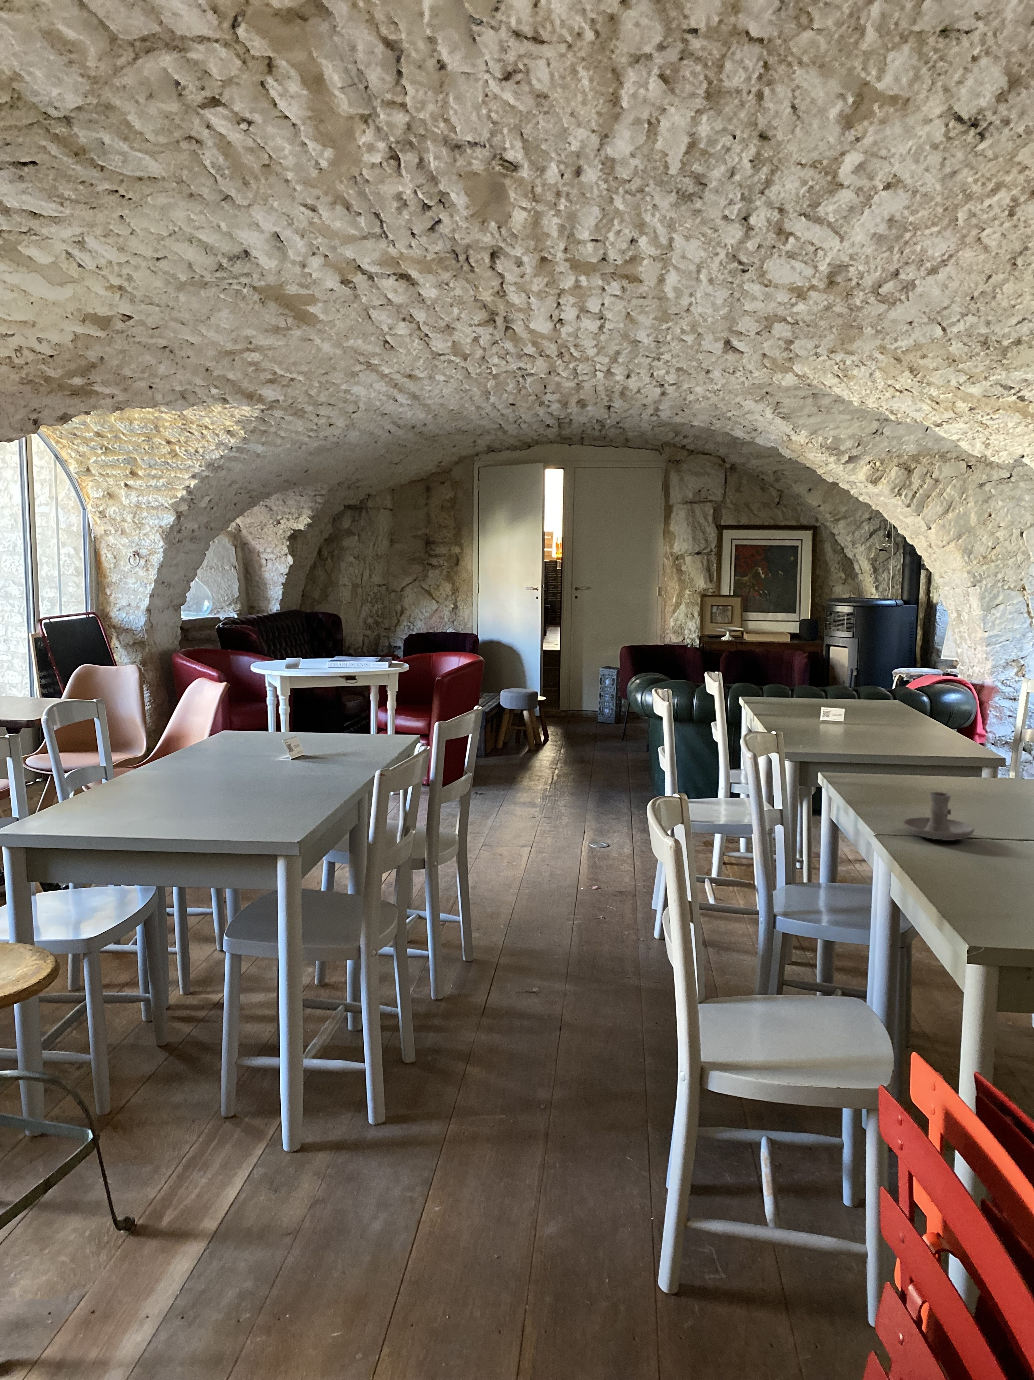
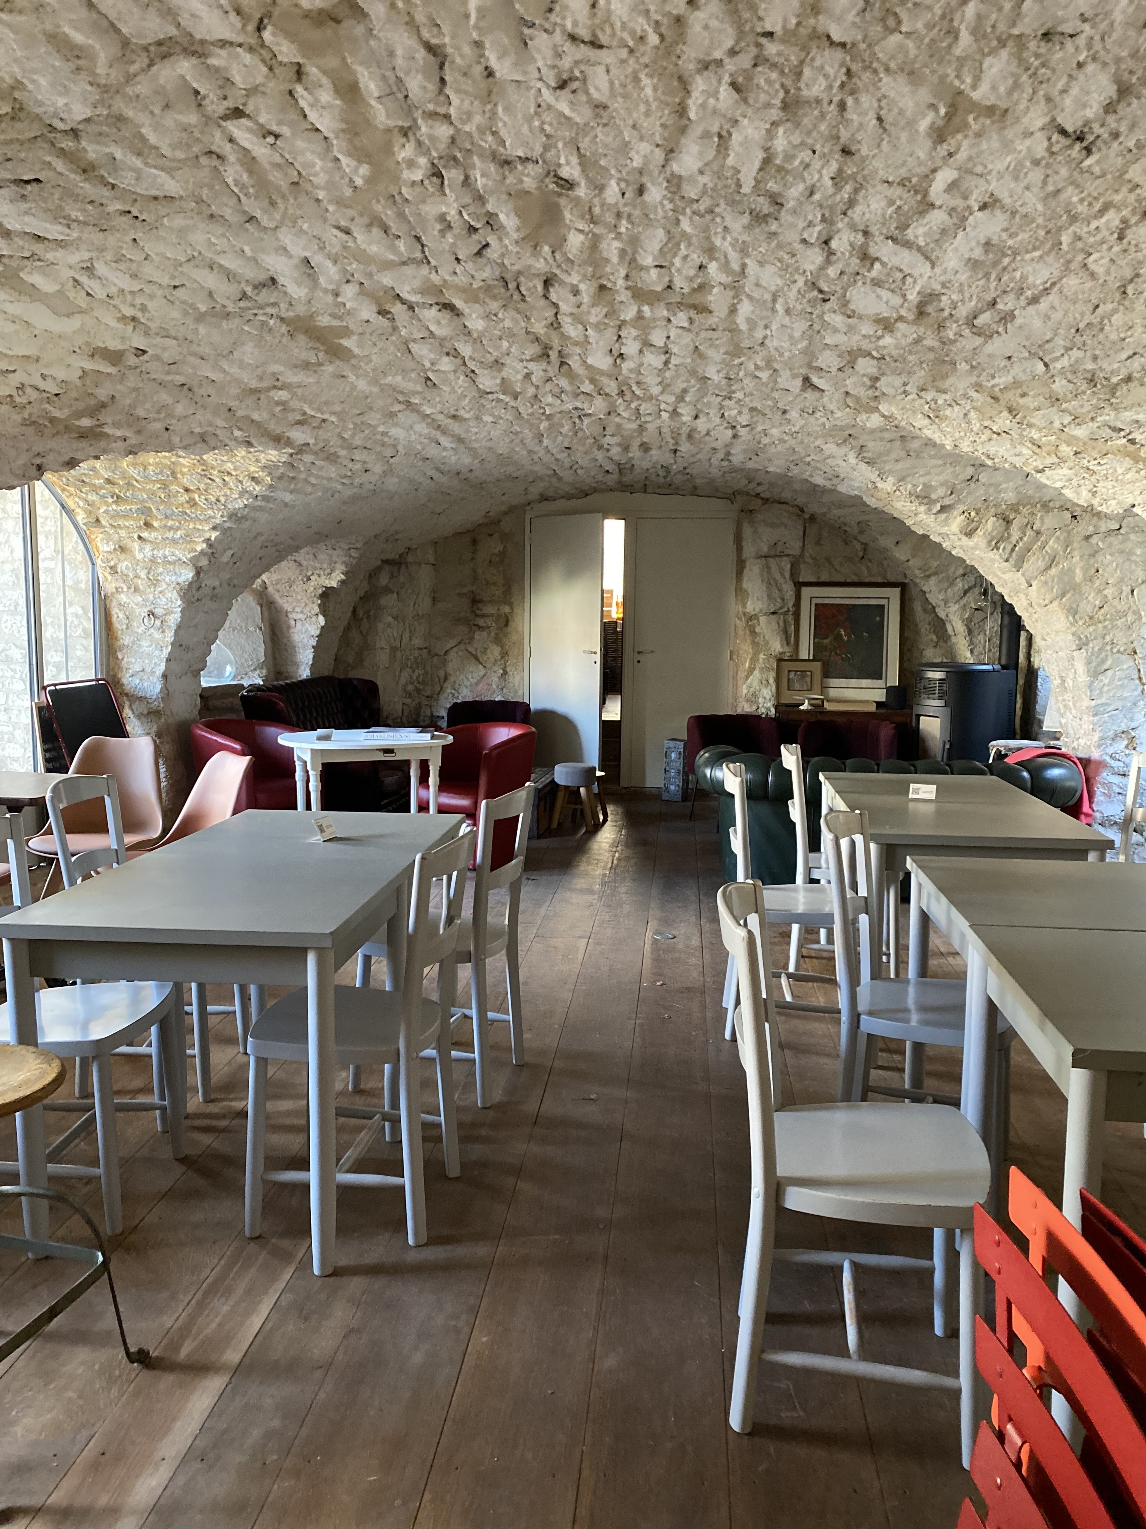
- candle holder (940, 814)
